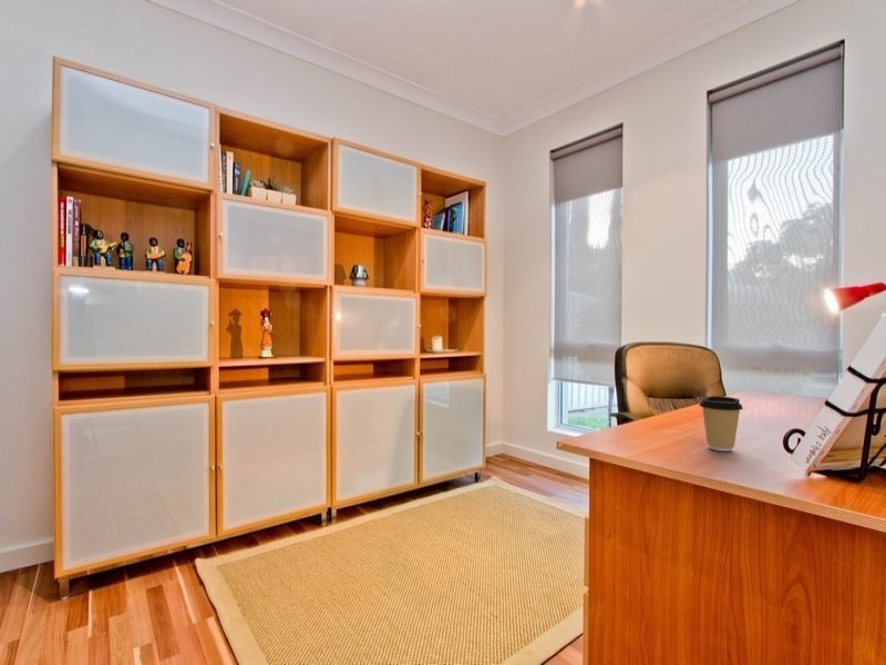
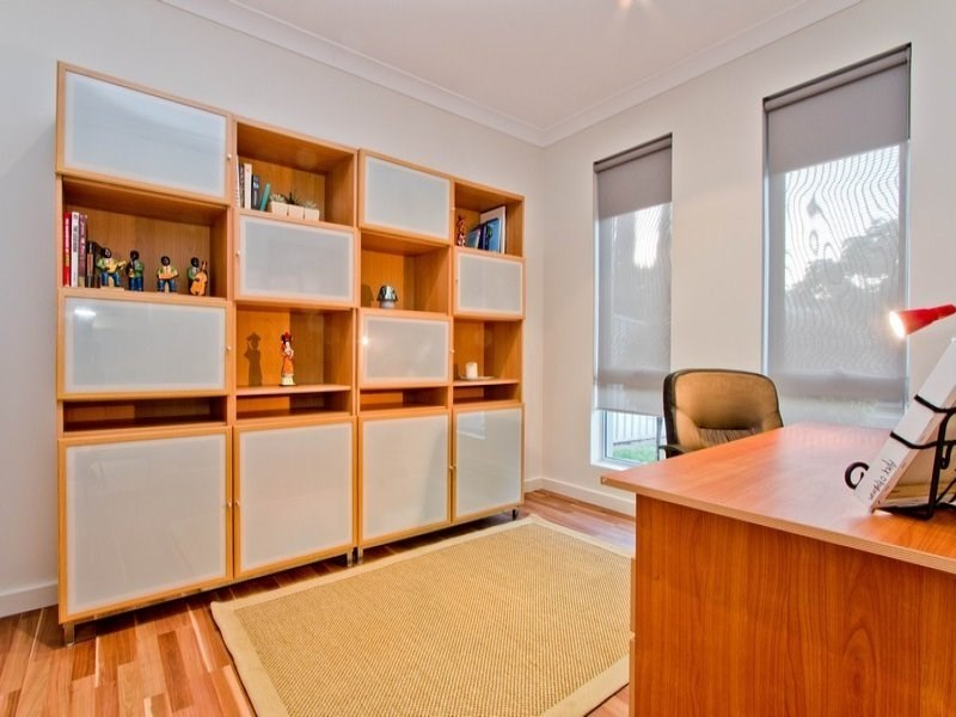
- coffee cup (720, 423)
